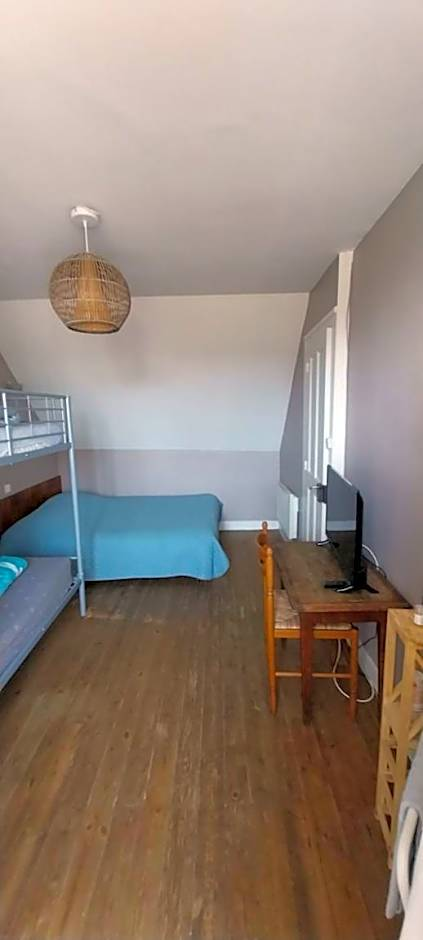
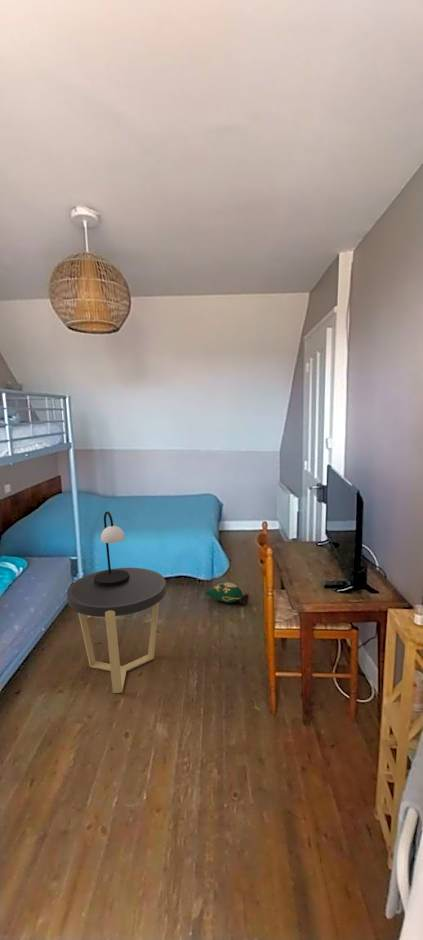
+ table lamp (108, 546)
+ bag (230, 593)
+ side table (116, 628)
